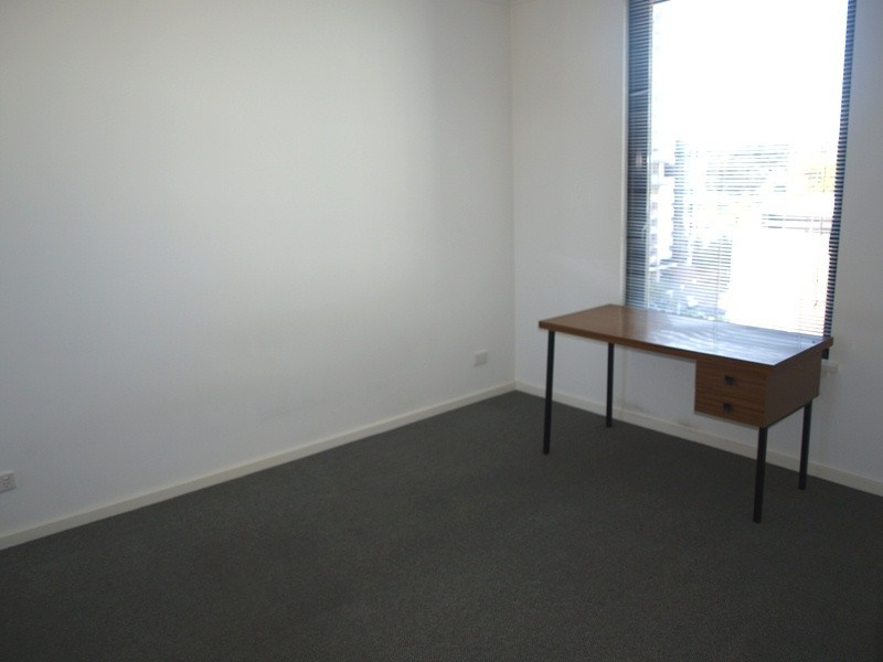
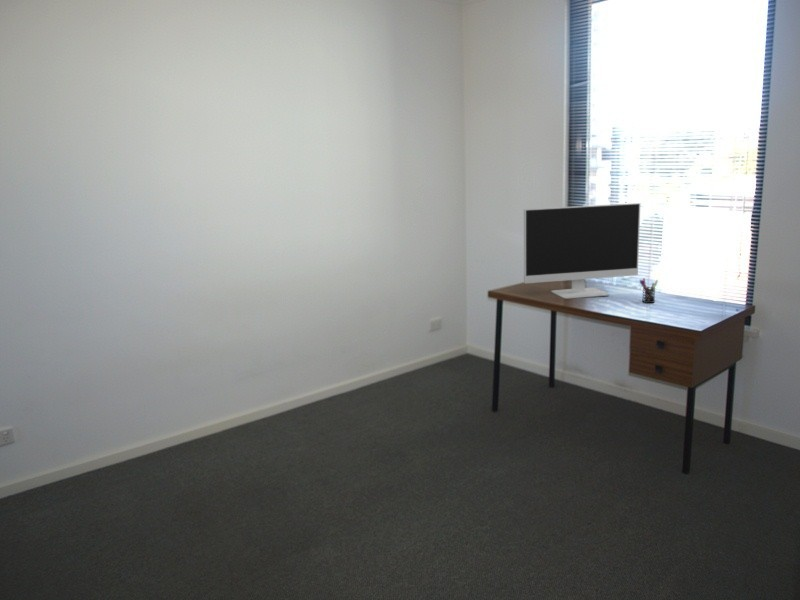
+ computer monitor (580, 250)
+ pen holder (649, 290)
